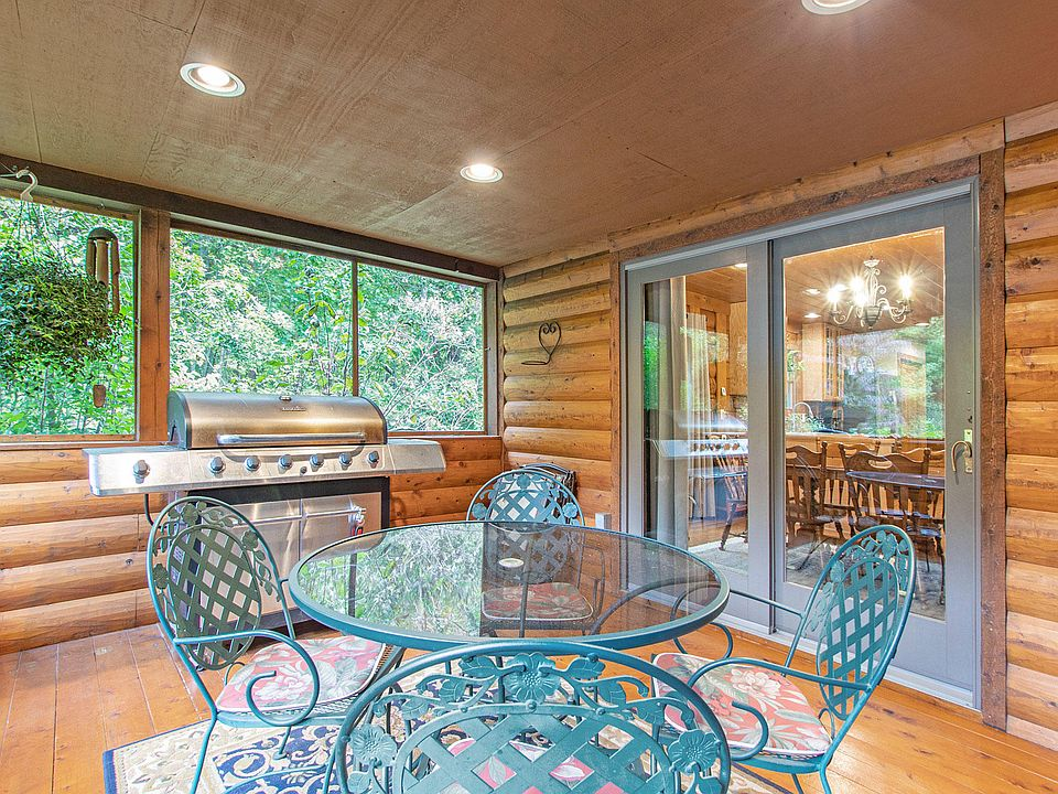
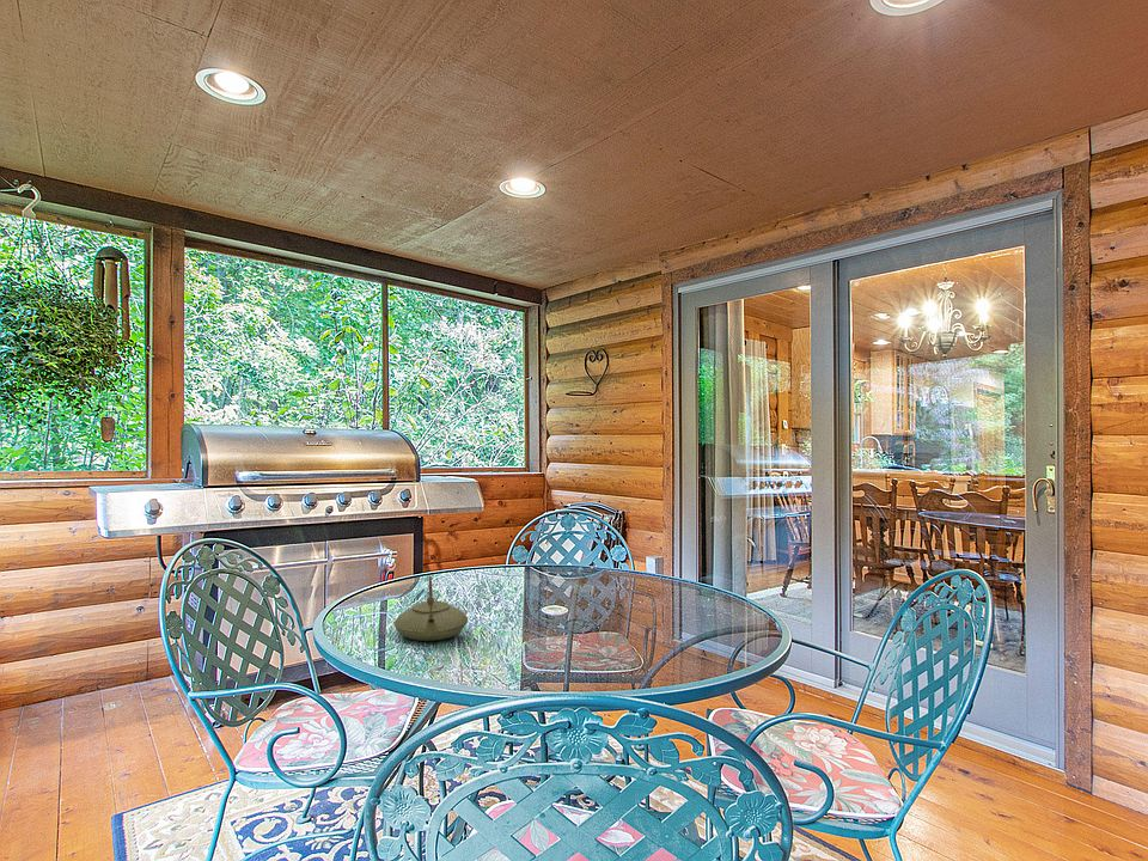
+ teapot (430, 606)
